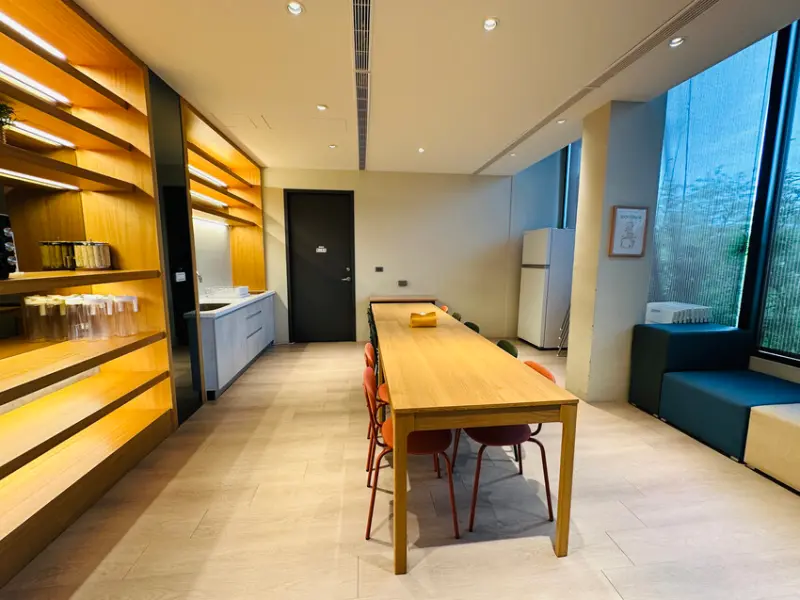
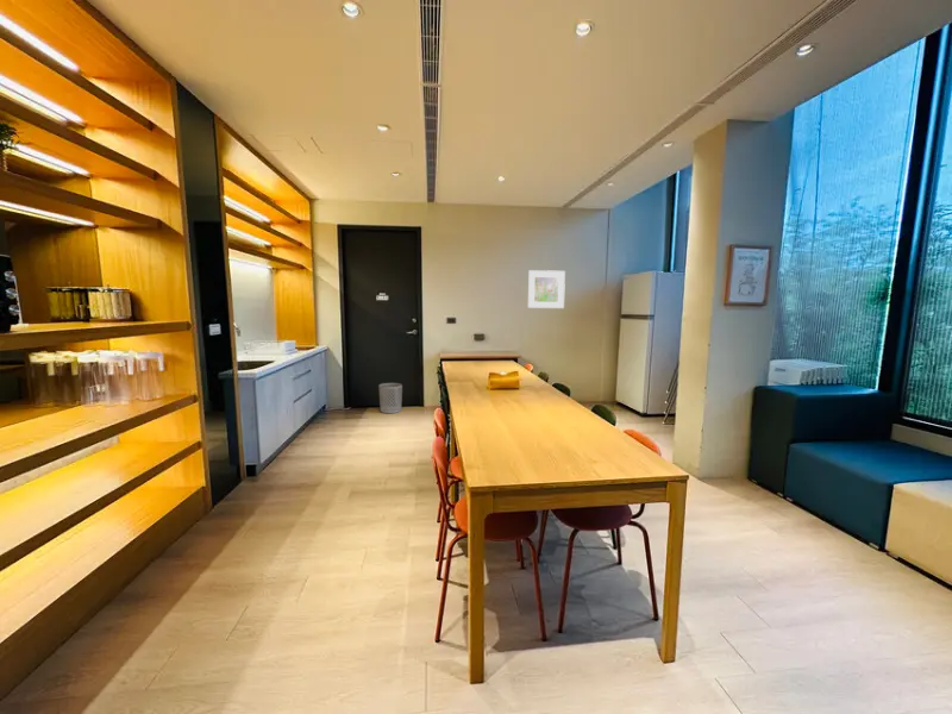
+ waste bin (390, 397)
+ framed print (546, 289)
